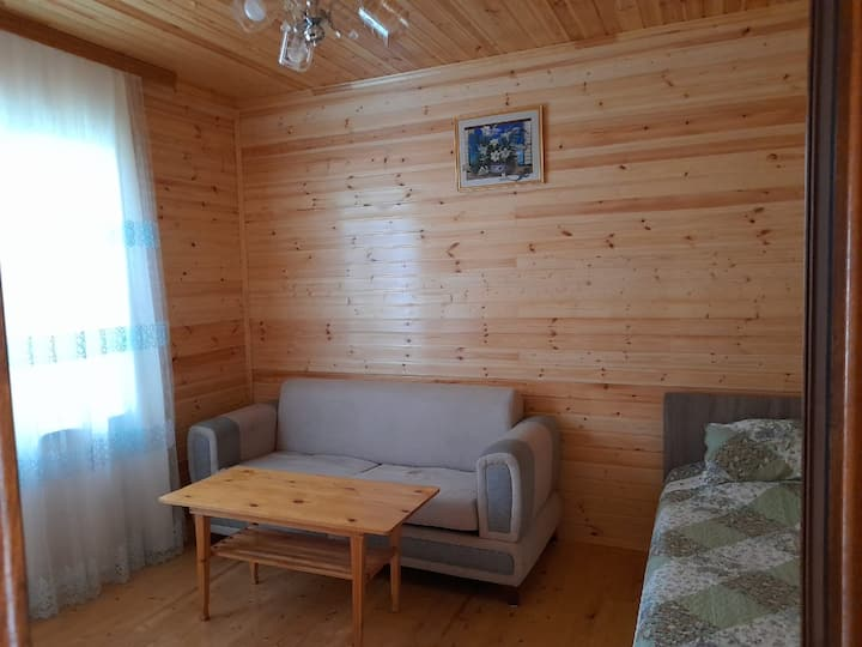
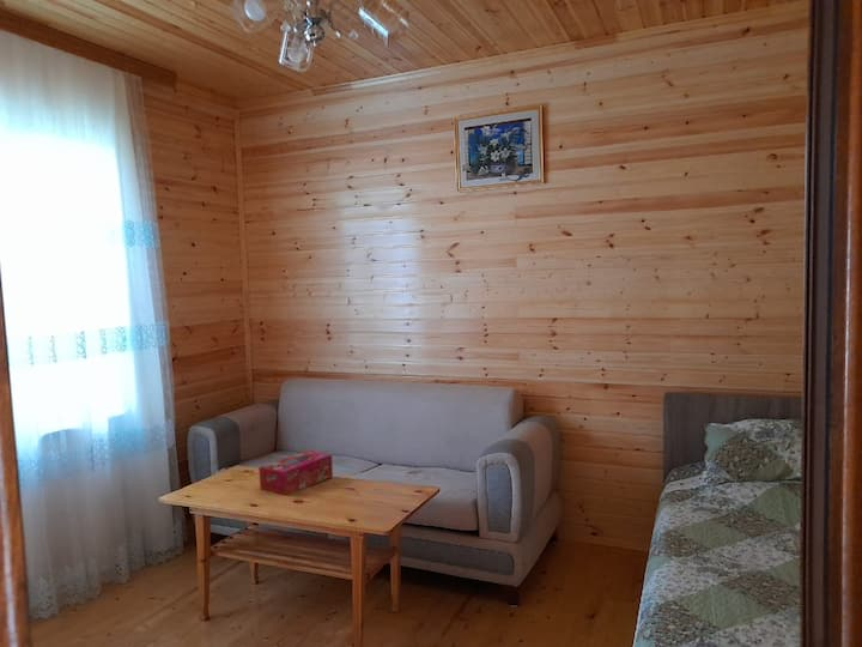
+ tissue box (296, 471)
